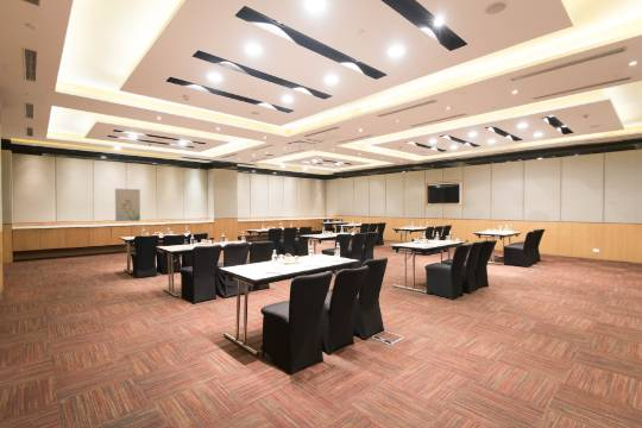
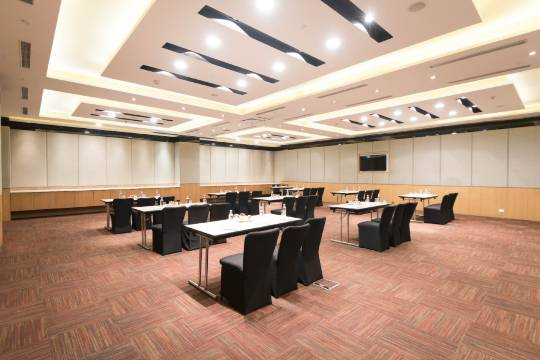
- wall art (127, 204)
